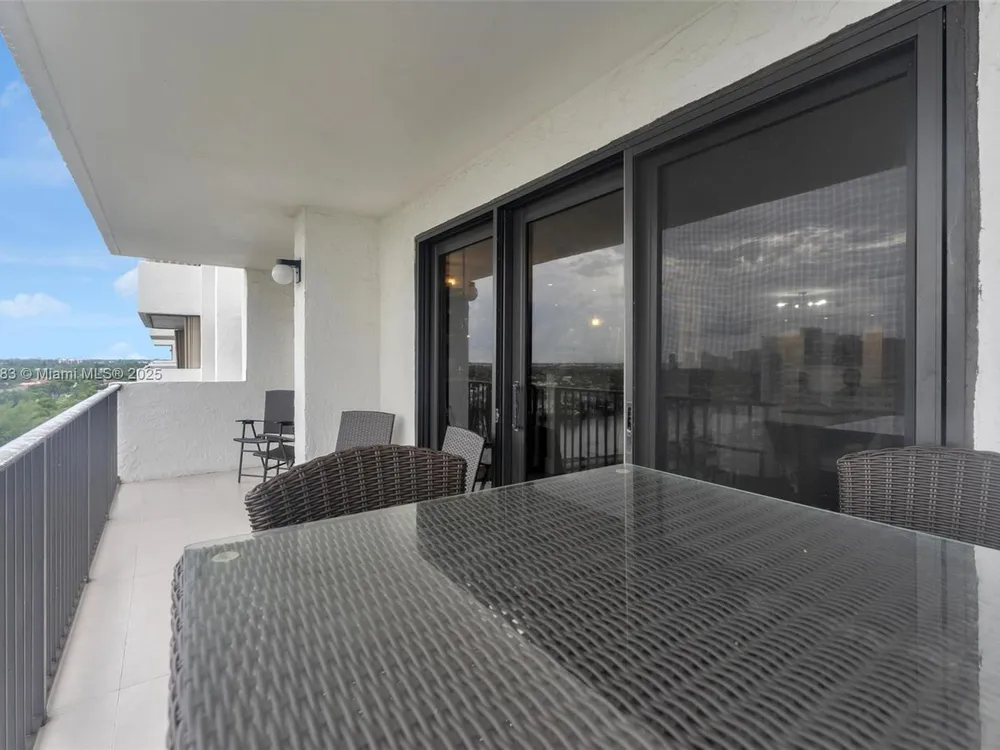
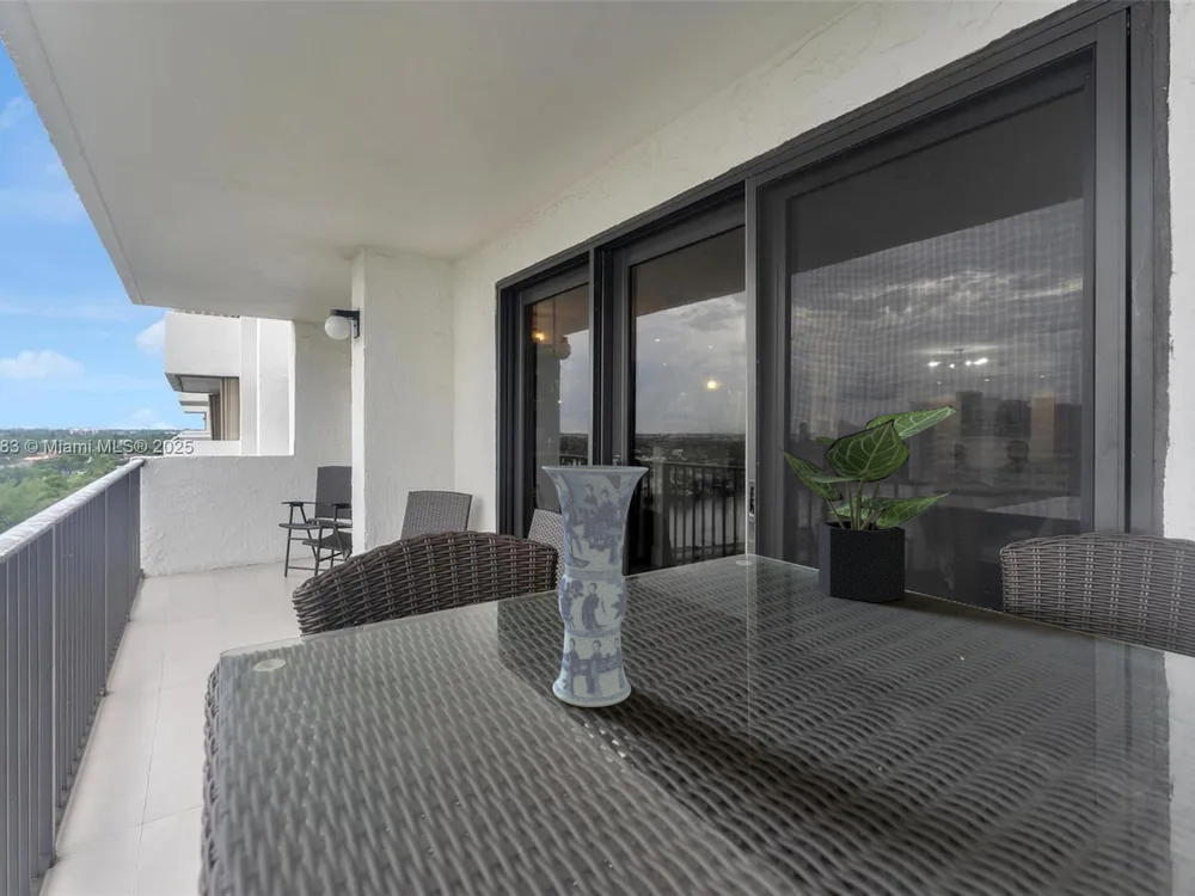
+ potted plant (876, 498)
+ vase (594, 578)
